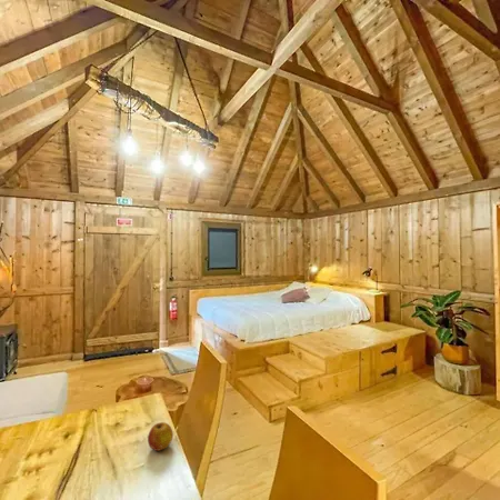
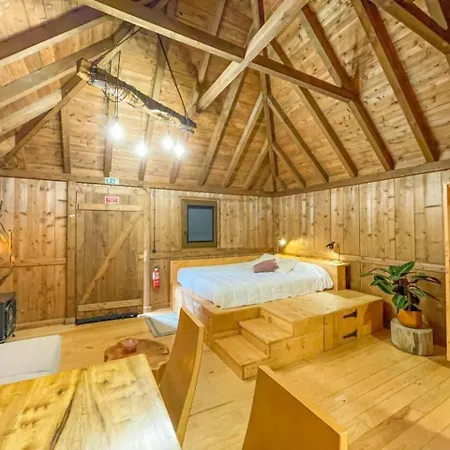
- fruit (160, 436)
